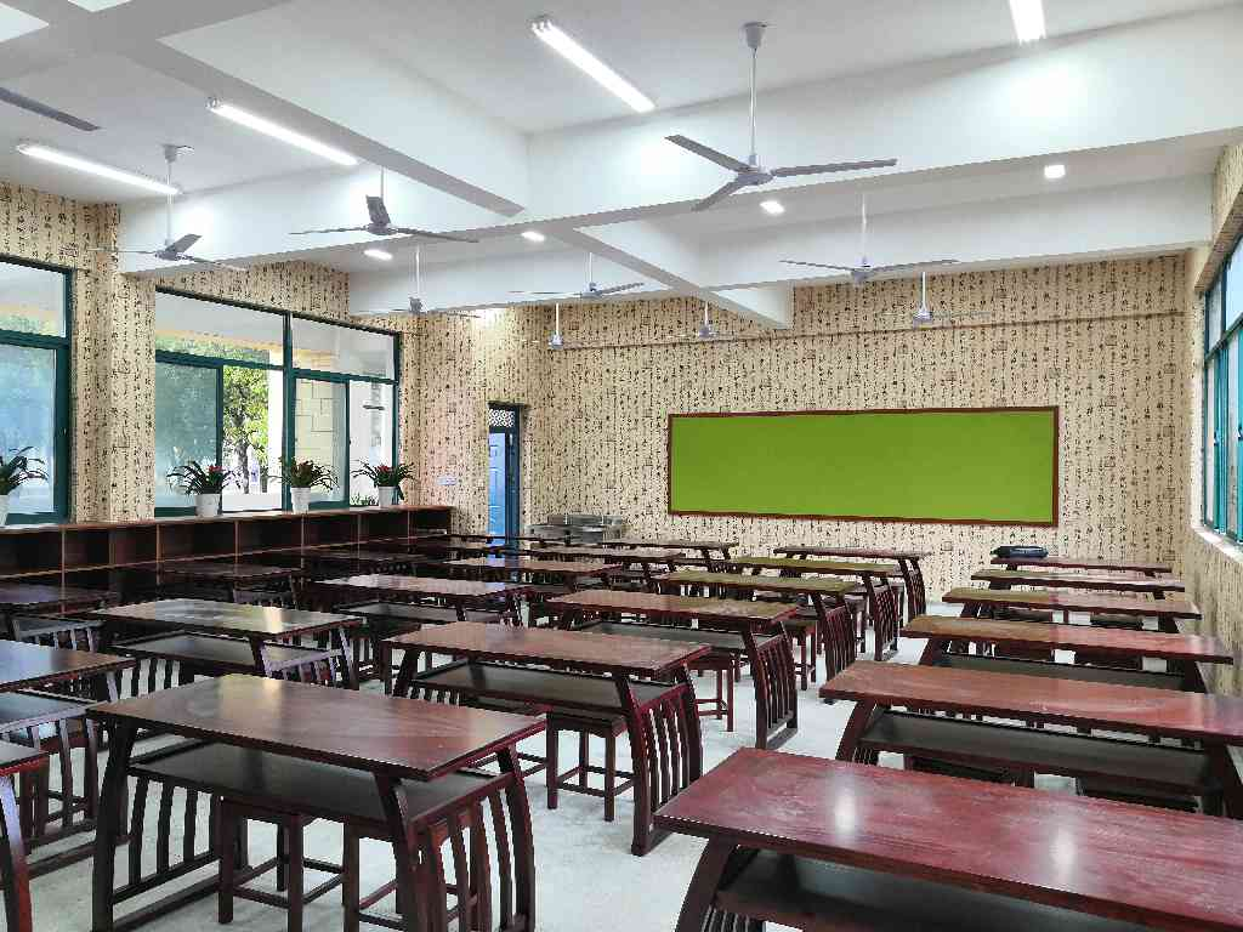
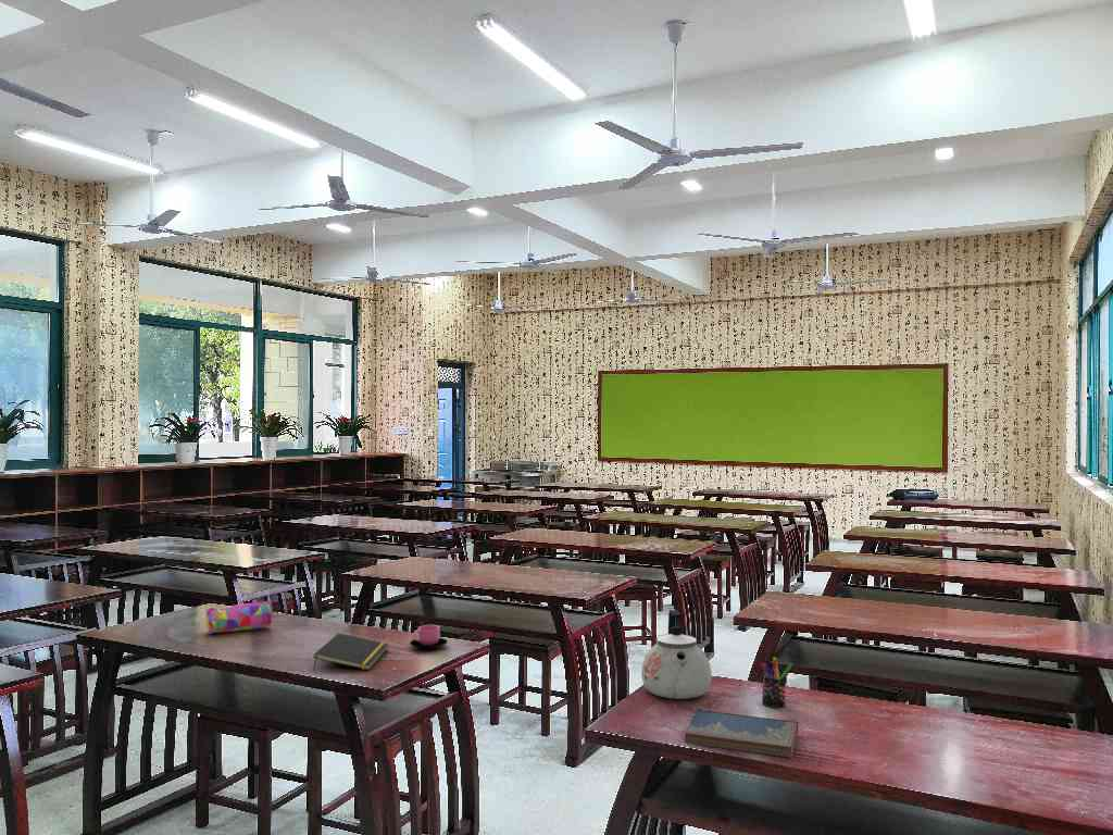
+ notepad (352, 650)
+ pen holder (776, 680)
+ pencil case (238, 616)
+ cup (428, 637)
+ kettle (676, 651)
+ hardcover book (741, 732)
